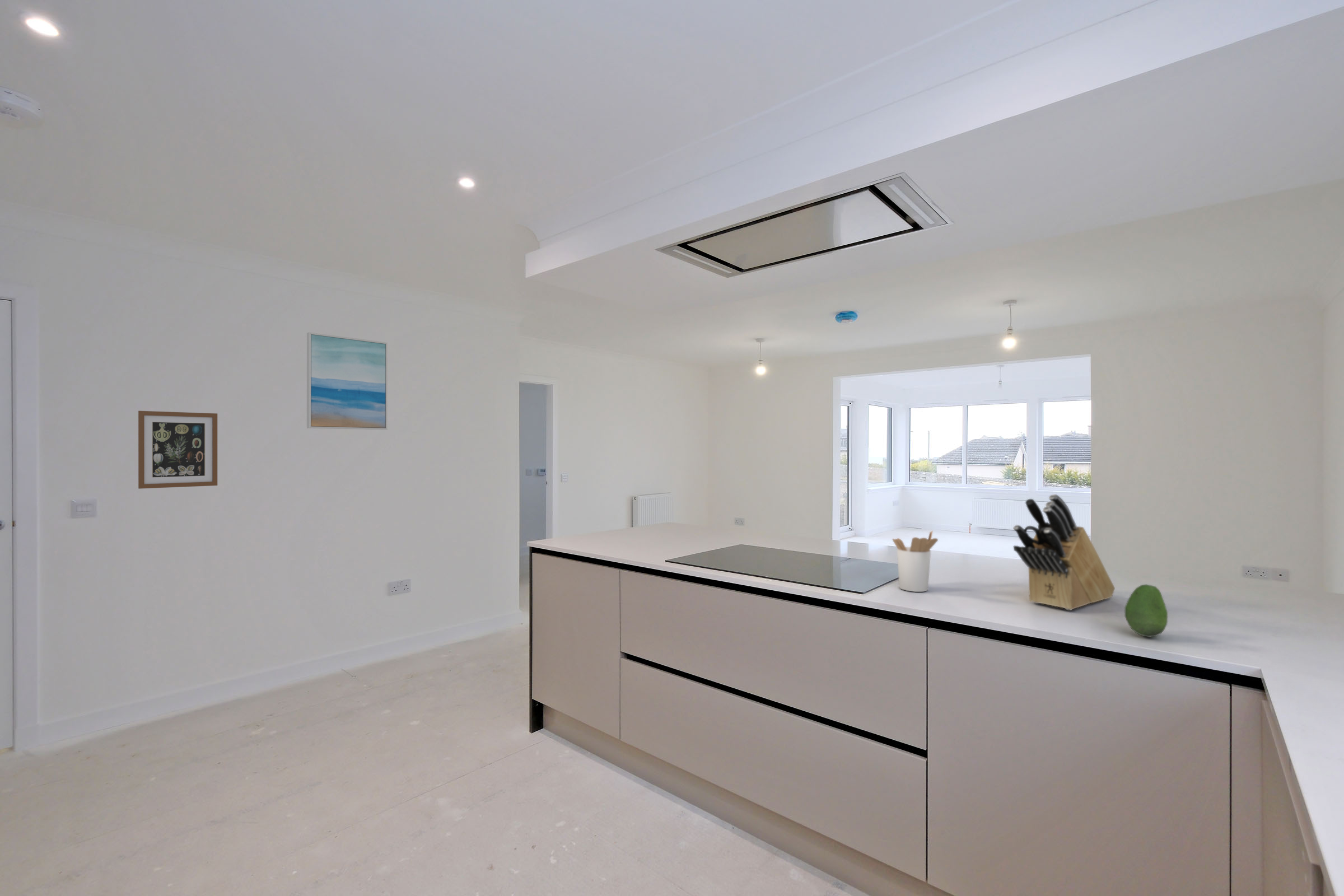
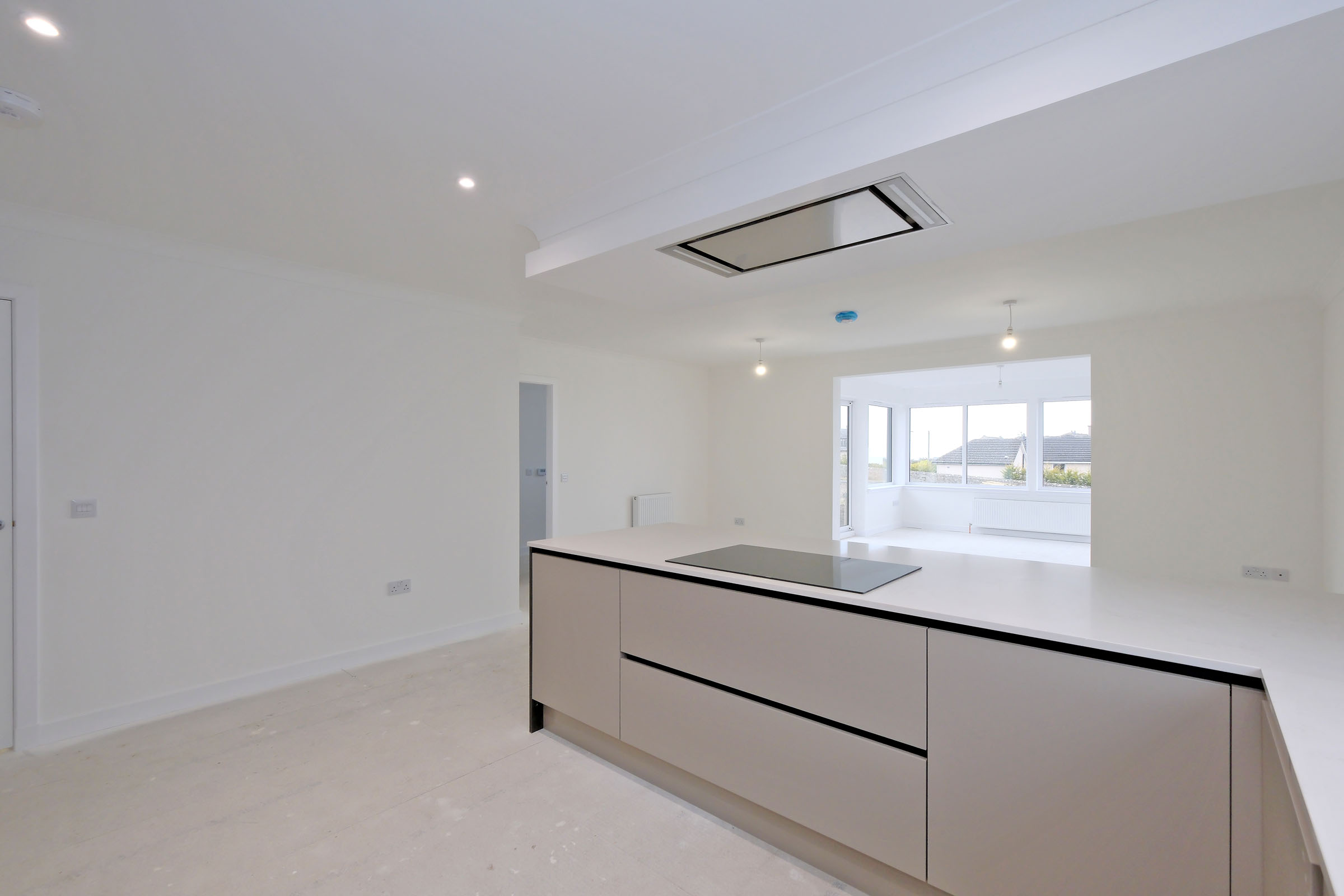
- wall art (179, 449)
- utensil holder (917, 561)
- knife block (1064, 547)
- fruit (1145, 610)
- wall art (348, 383)
